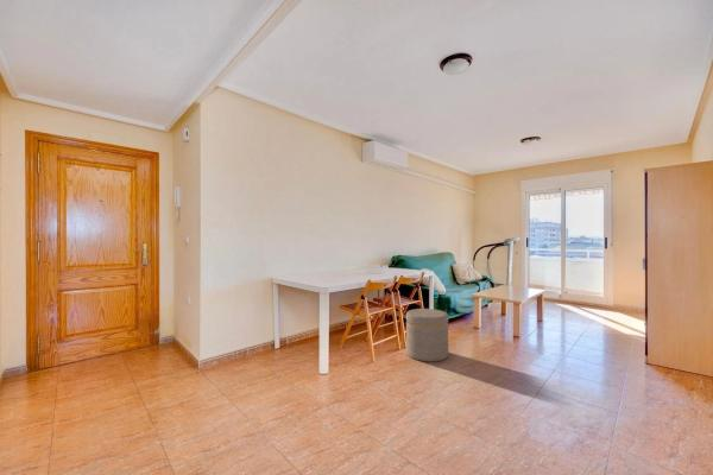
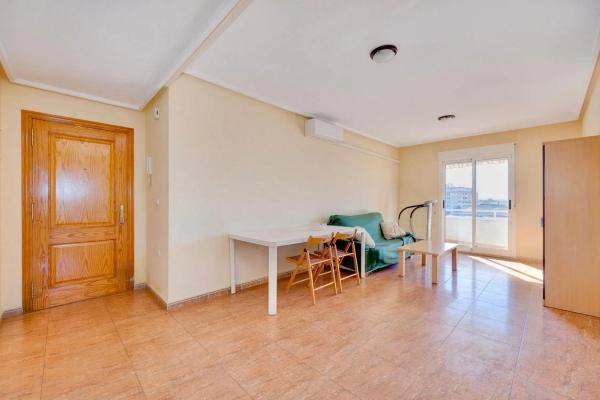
- ottoman (427, 332)
